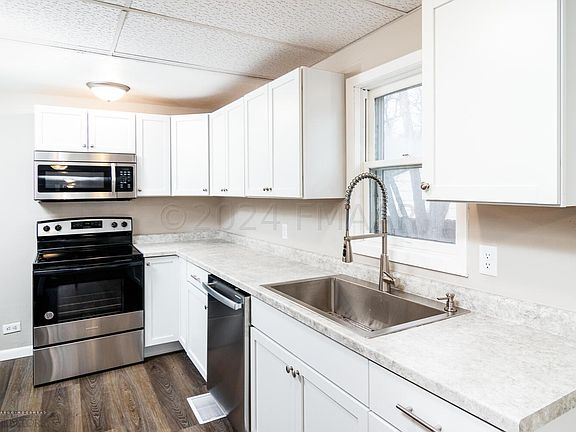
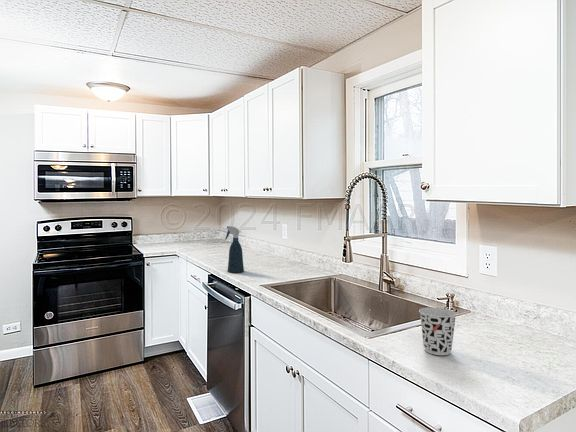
+ spray bottle (234, 248)
+ cup (437, 331)
